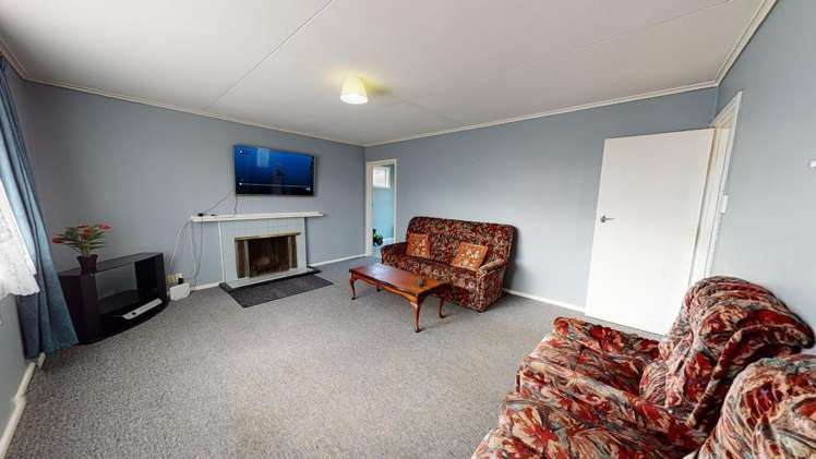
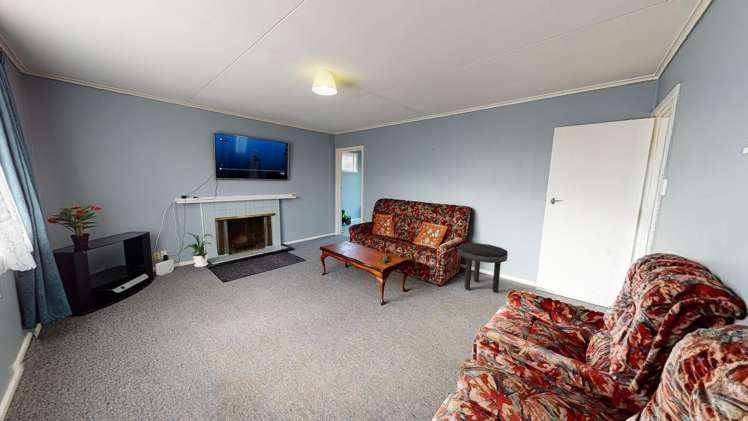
+ house plant (199, 248)
+ side table (479, 267)
